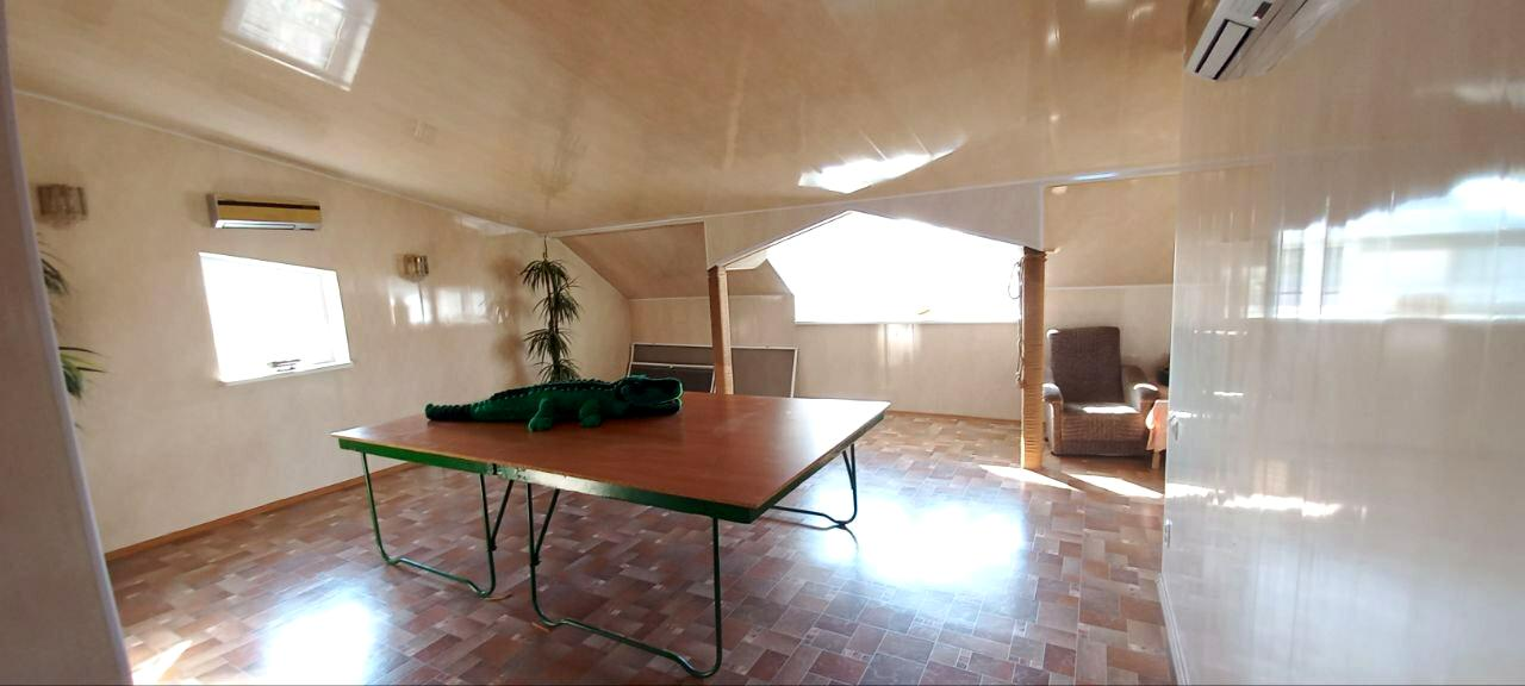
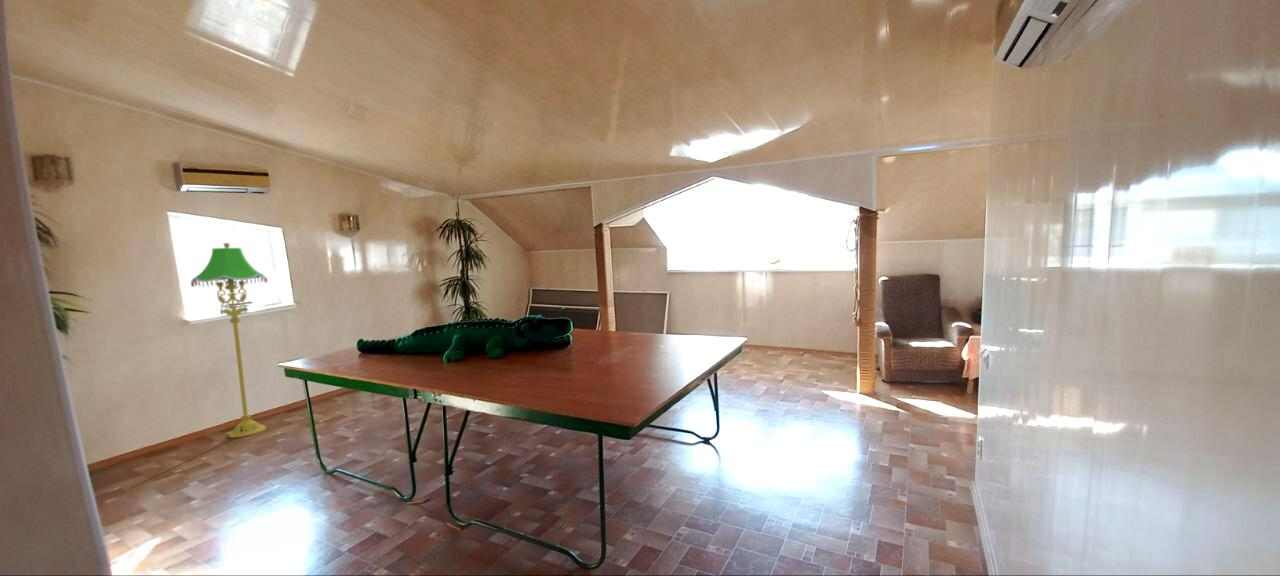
+ floor lamp (237, 338)
